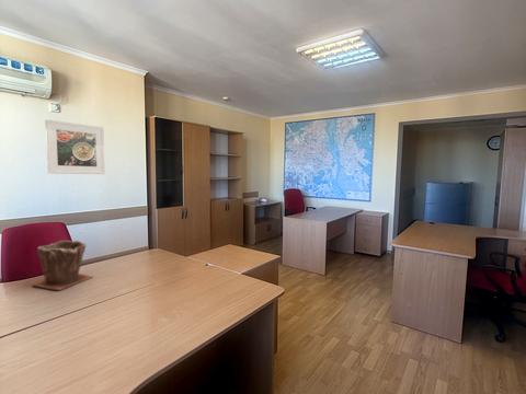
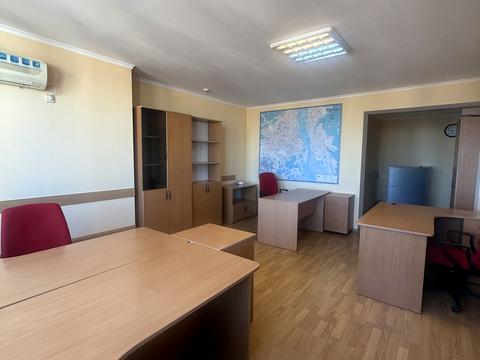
- plant pot (62, 262)
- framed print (77, 149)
